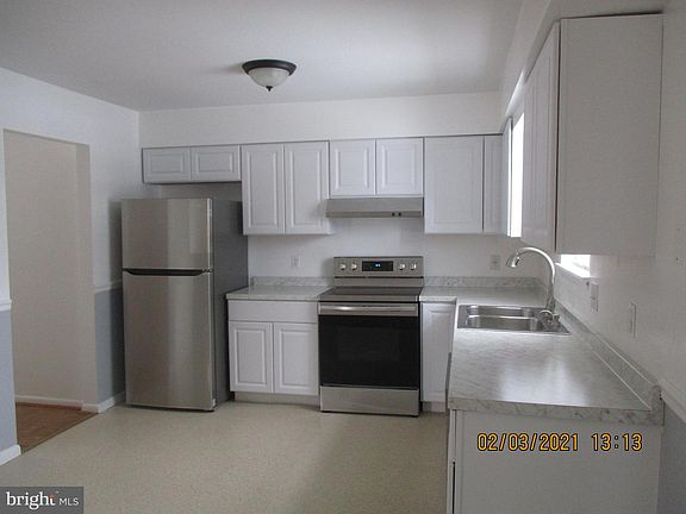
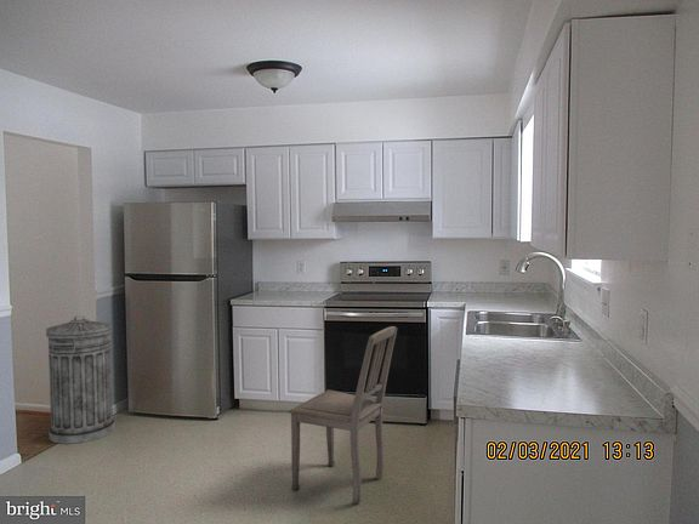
+ trash can (80, 374)
+ dining chair (342, 405)
